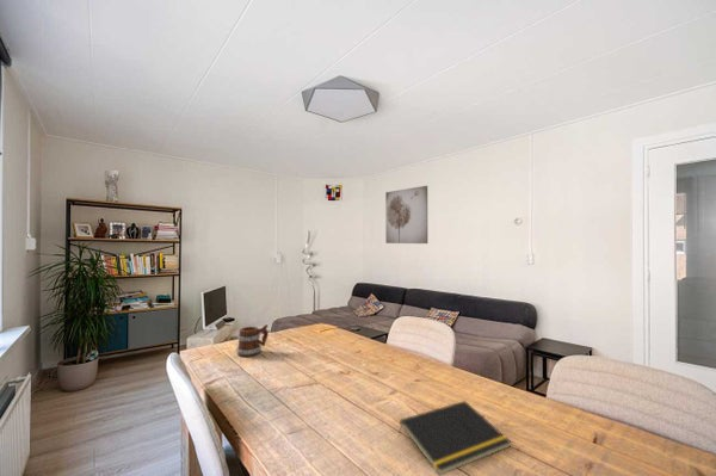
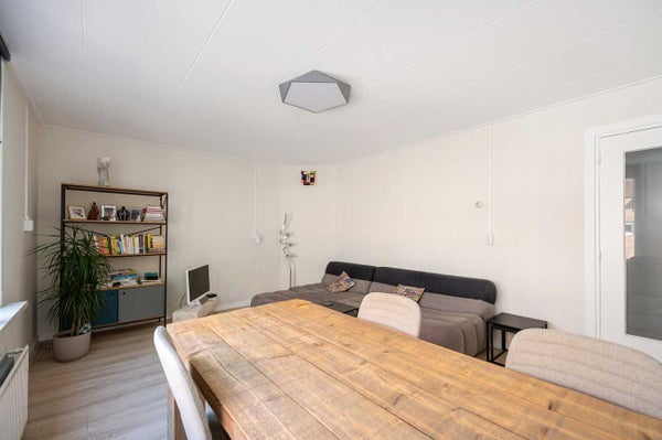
- mug (252, 339)
- notepad (453, 432)
- wall art (405, 216)
